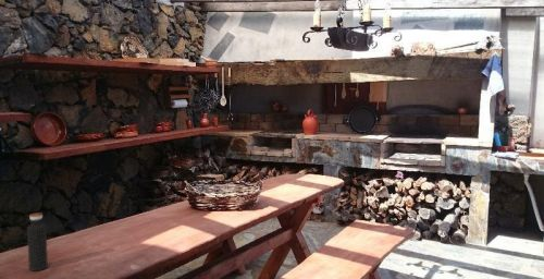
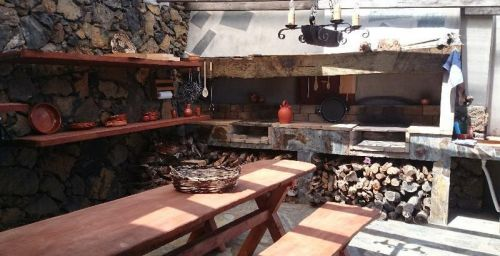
- water bottle (37, 241)
